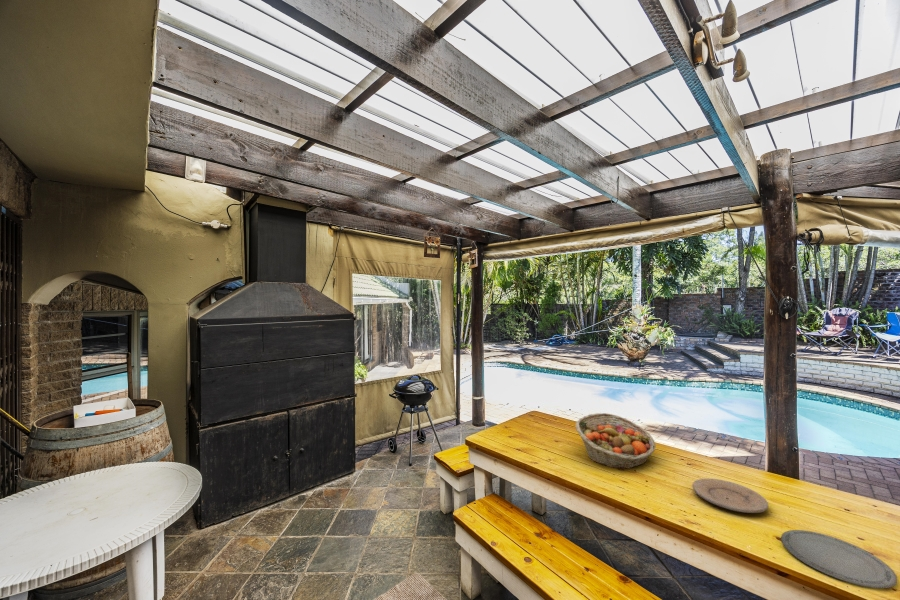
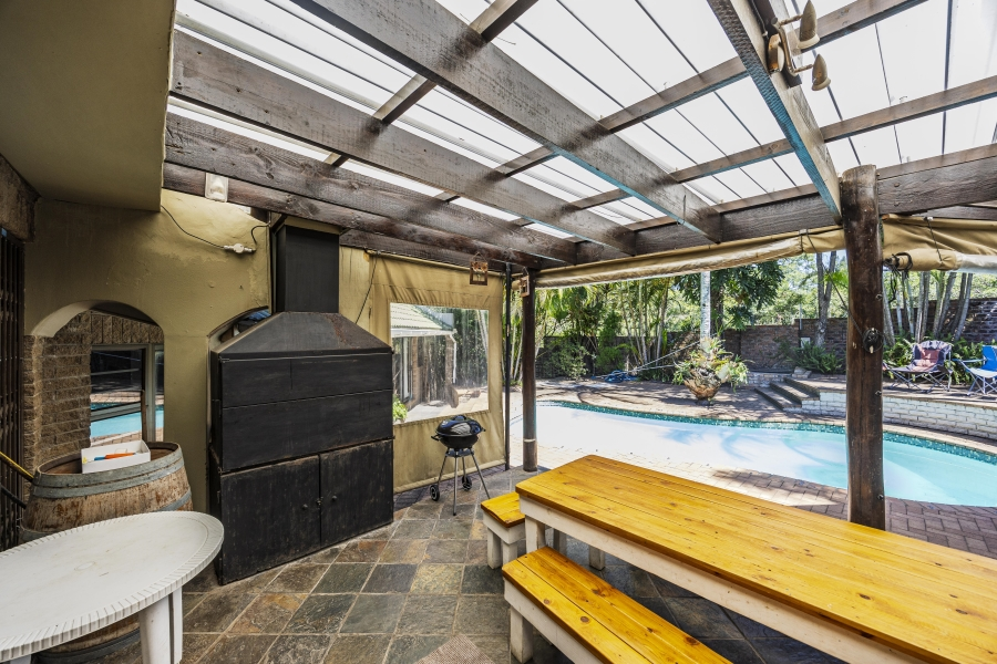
- plate (834, 557)
- fruit basket (614, 439)
- plate (728, 496)
